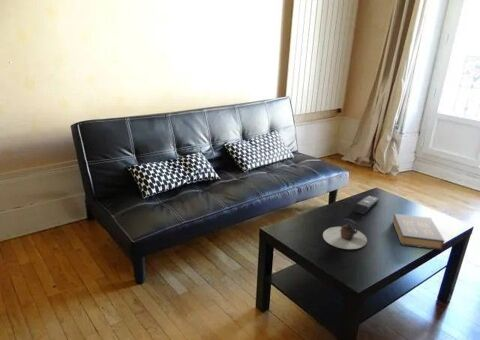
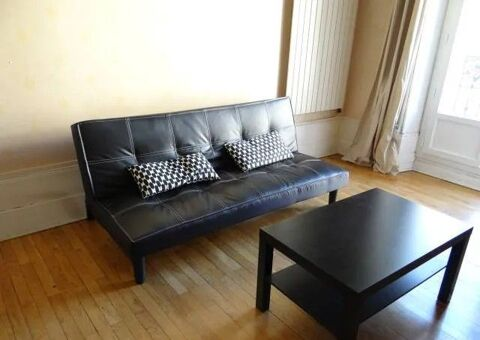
- teapot (345, 228)
- hardback book (416, 230)
- remote control (366, 203)
